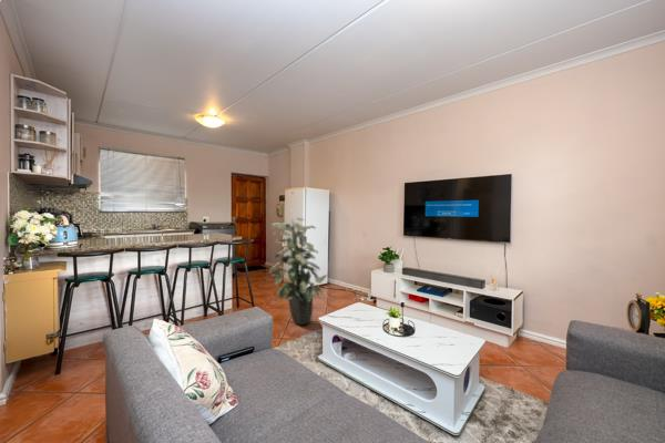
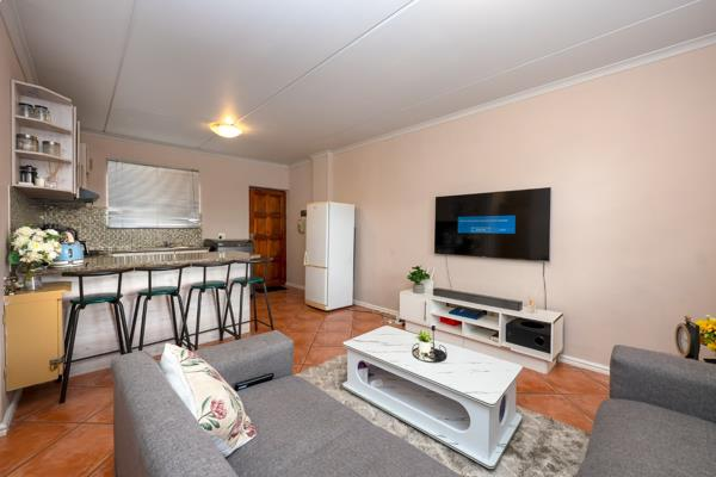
- indoor plant (296, 270)
